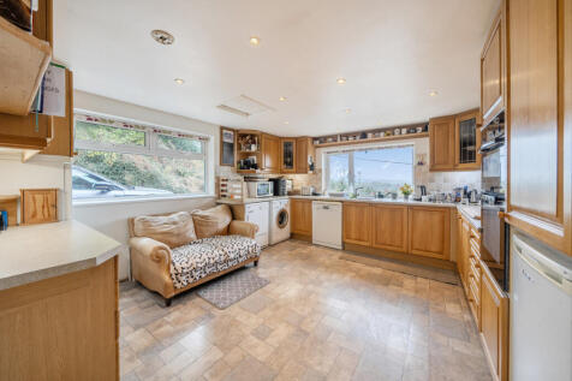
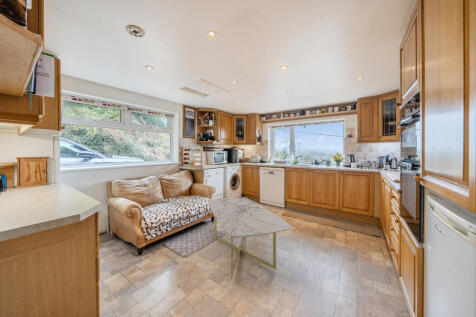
+ coffee table (240, 230)
